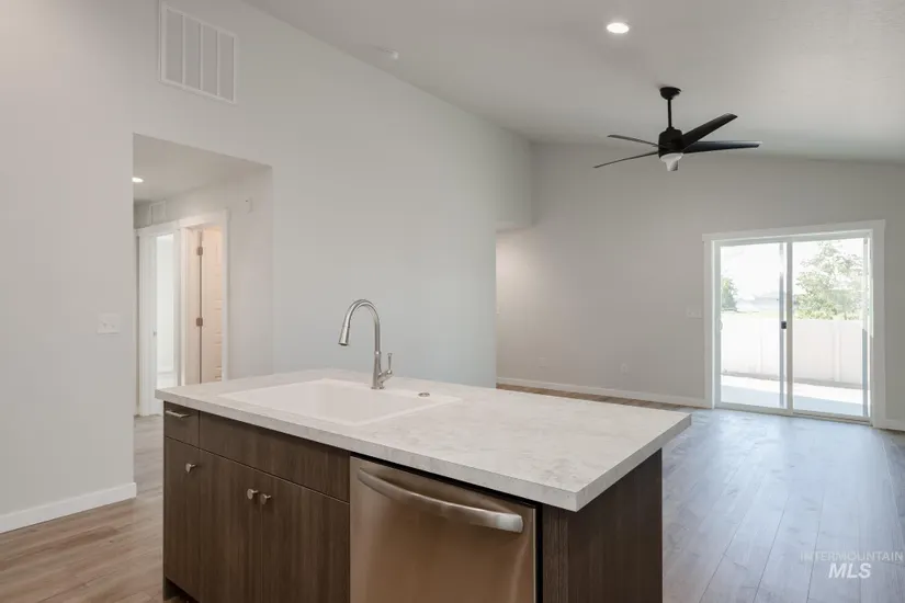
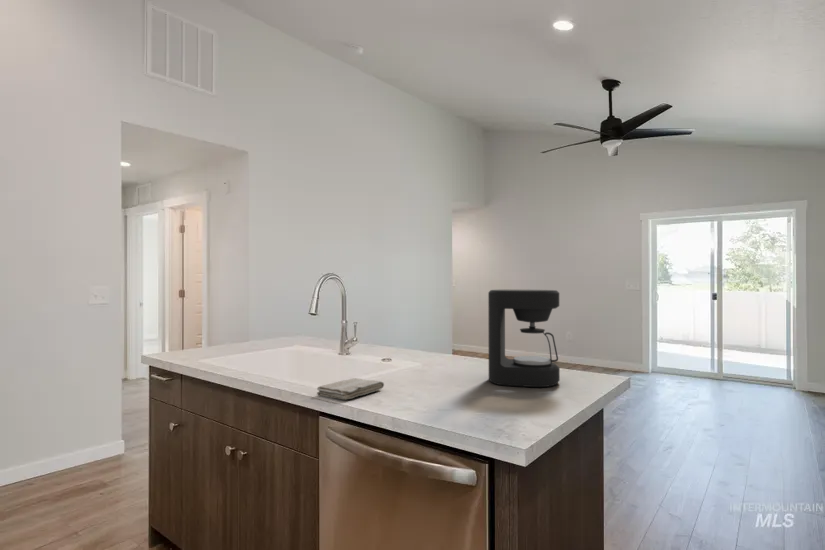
+ coffee maker (523, 332)
+ washcloth (350, 387)
